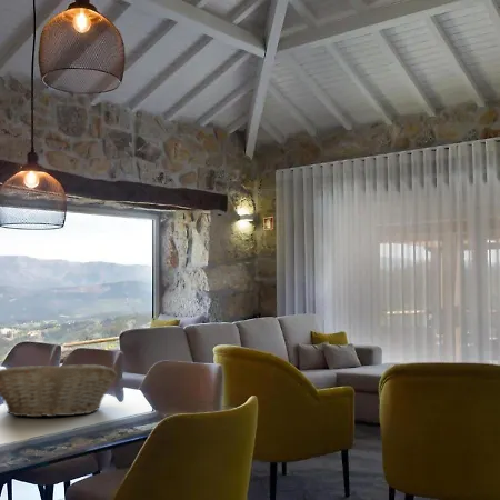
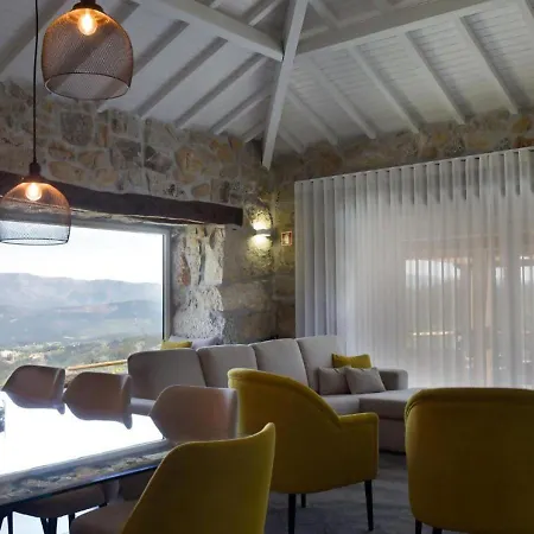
- fruit basket (53, 386)
